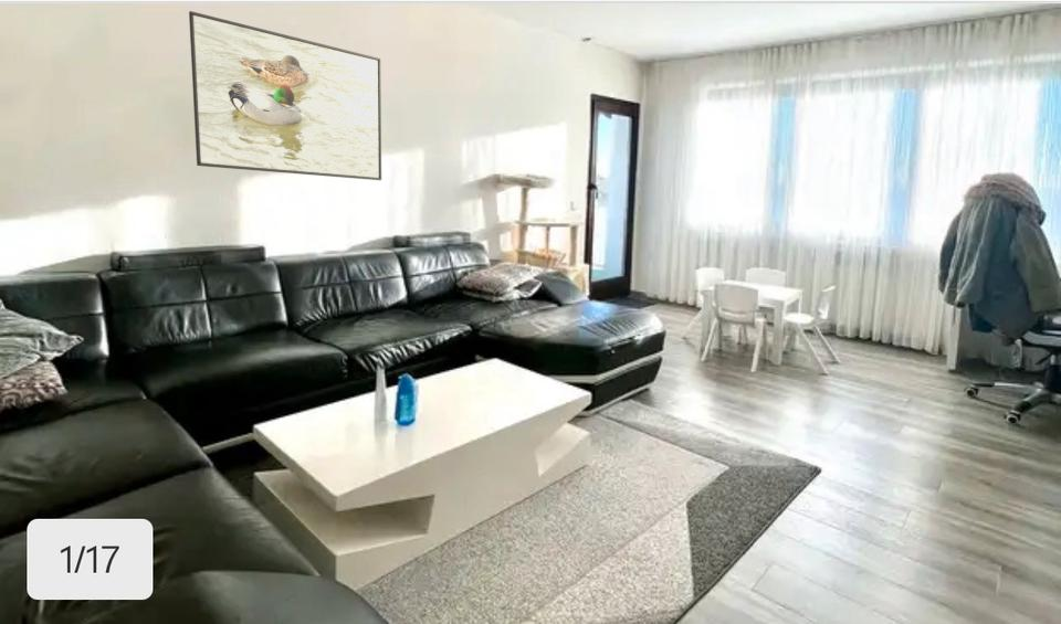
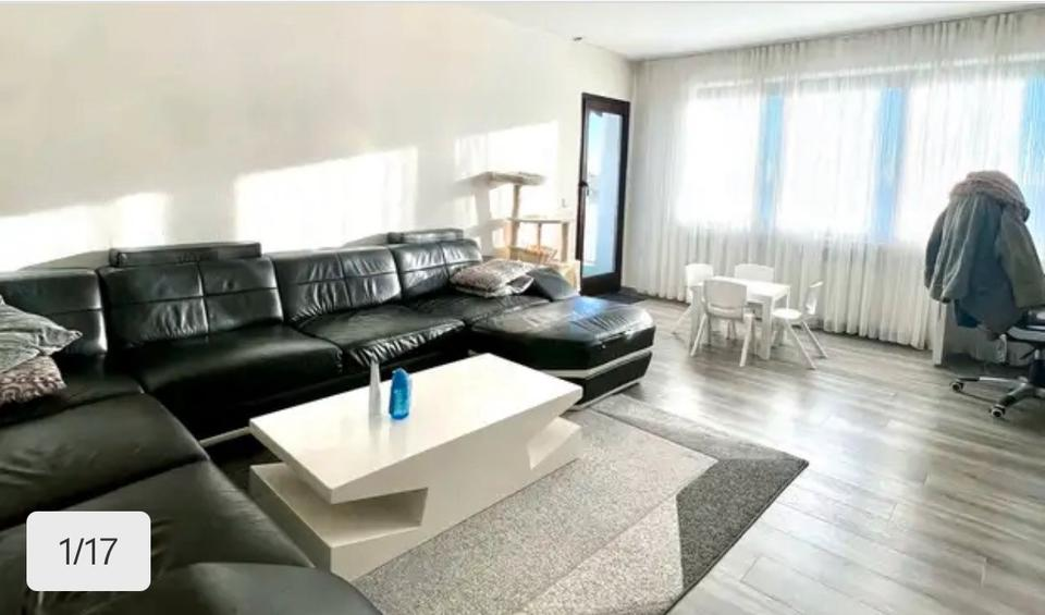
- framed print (297, 106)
